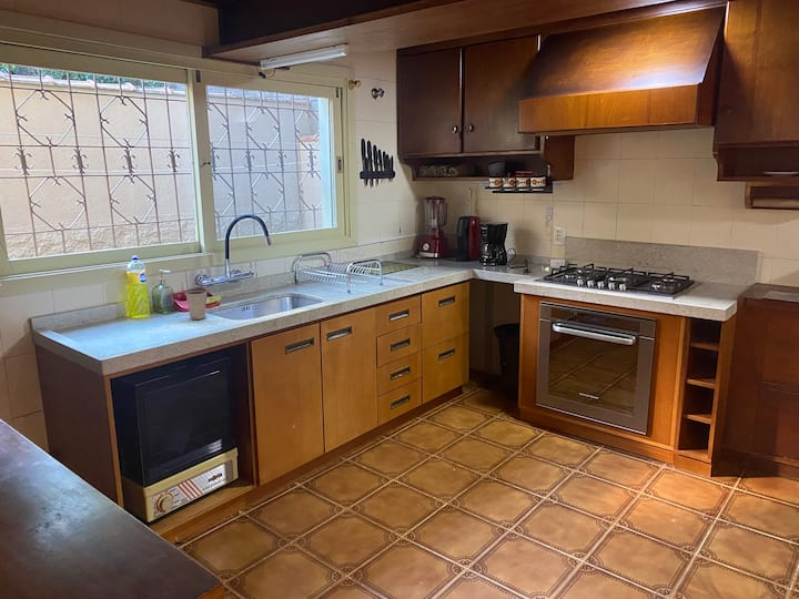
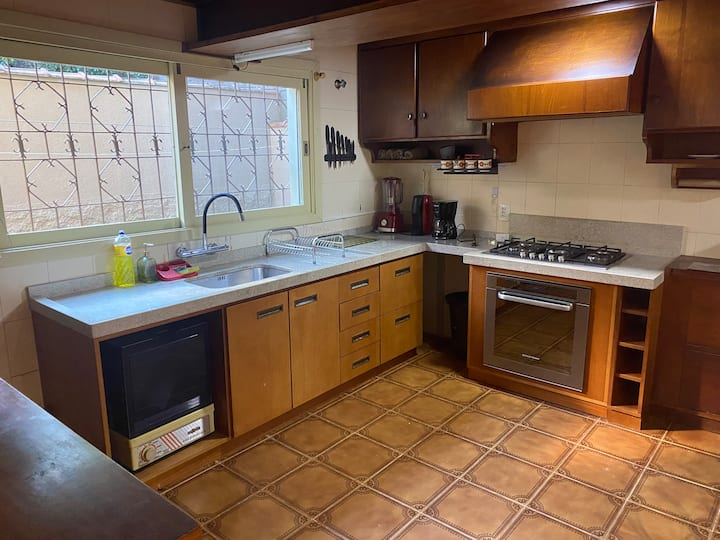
- dixie cup (196, 305)
